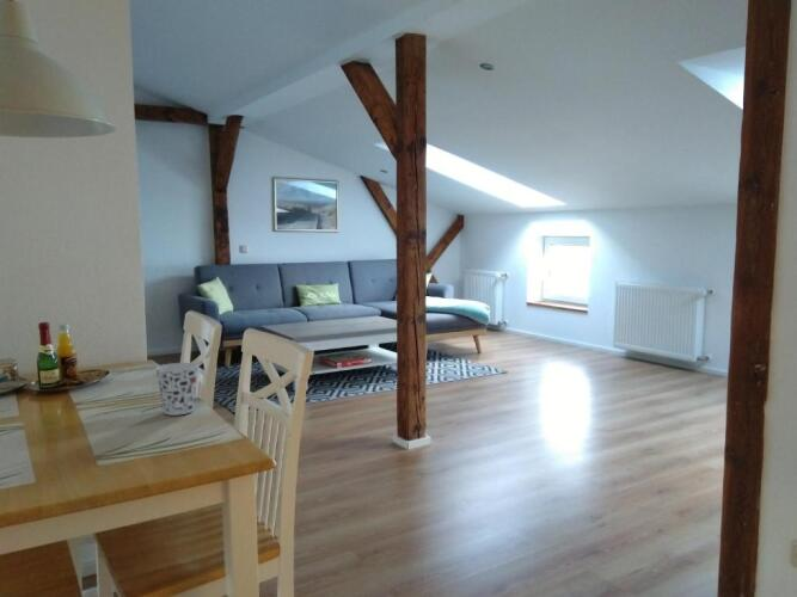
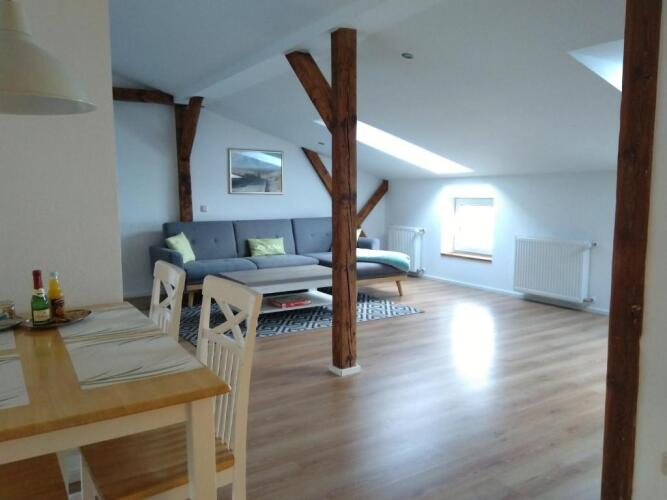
- cup (177, 388)
